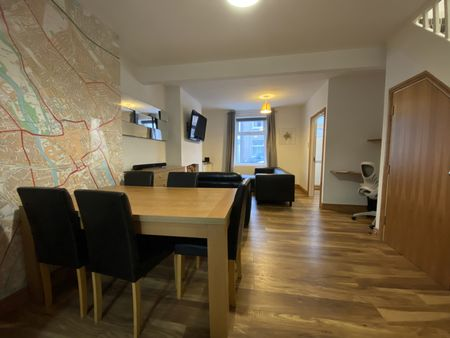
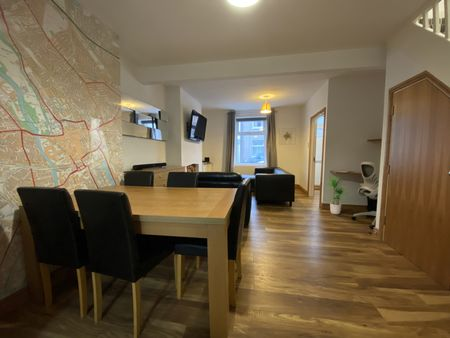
+ potted plant (335, 193)
